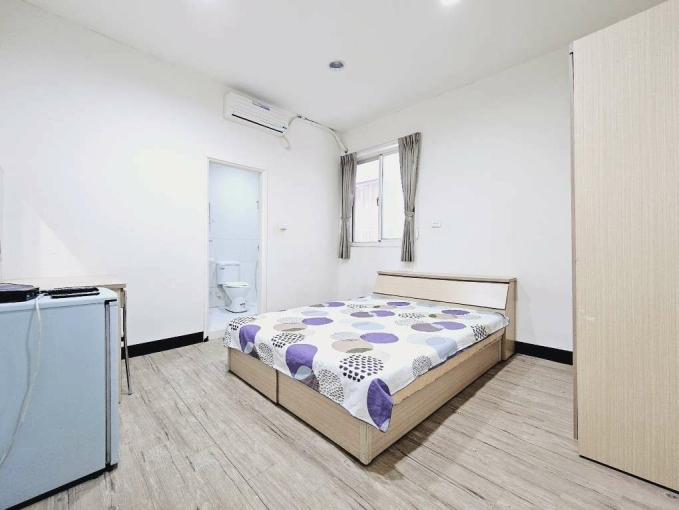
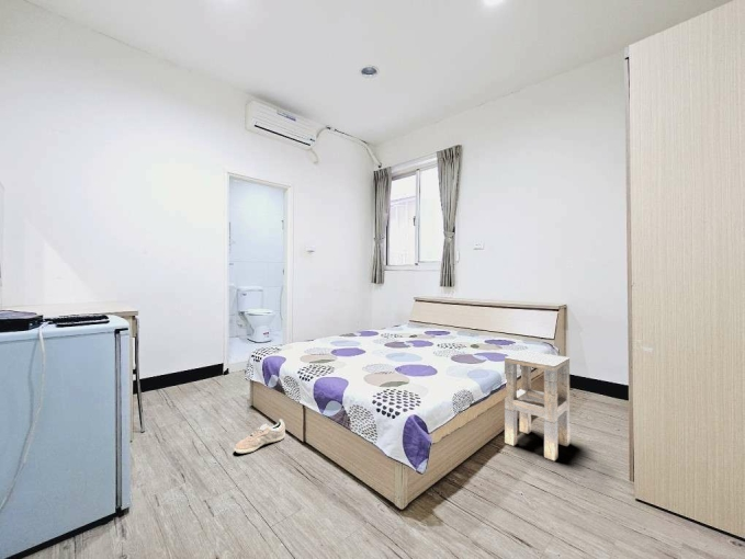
+ side table (537, 400)
+ sneaker (260, 434)
